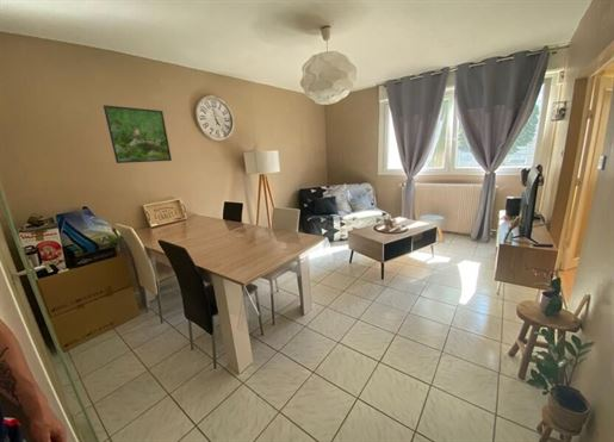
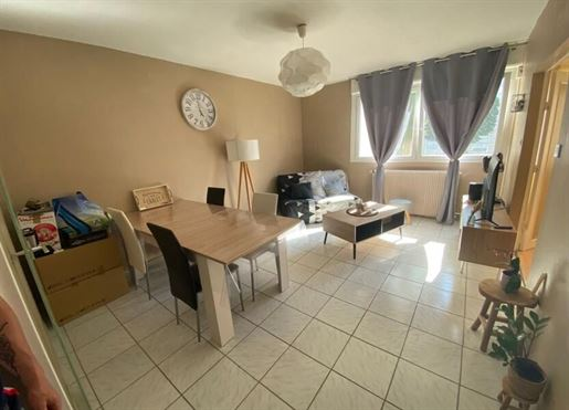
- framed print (139, 135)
